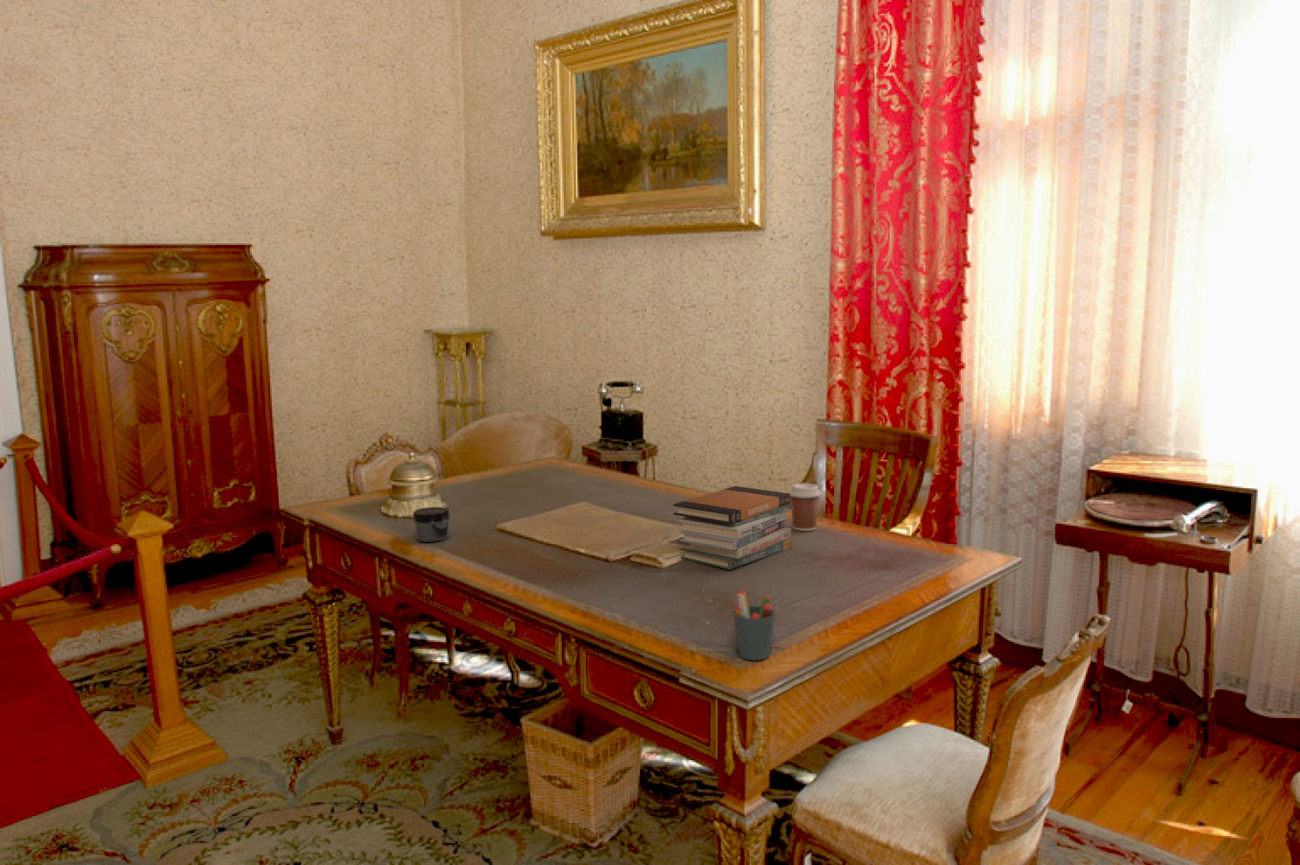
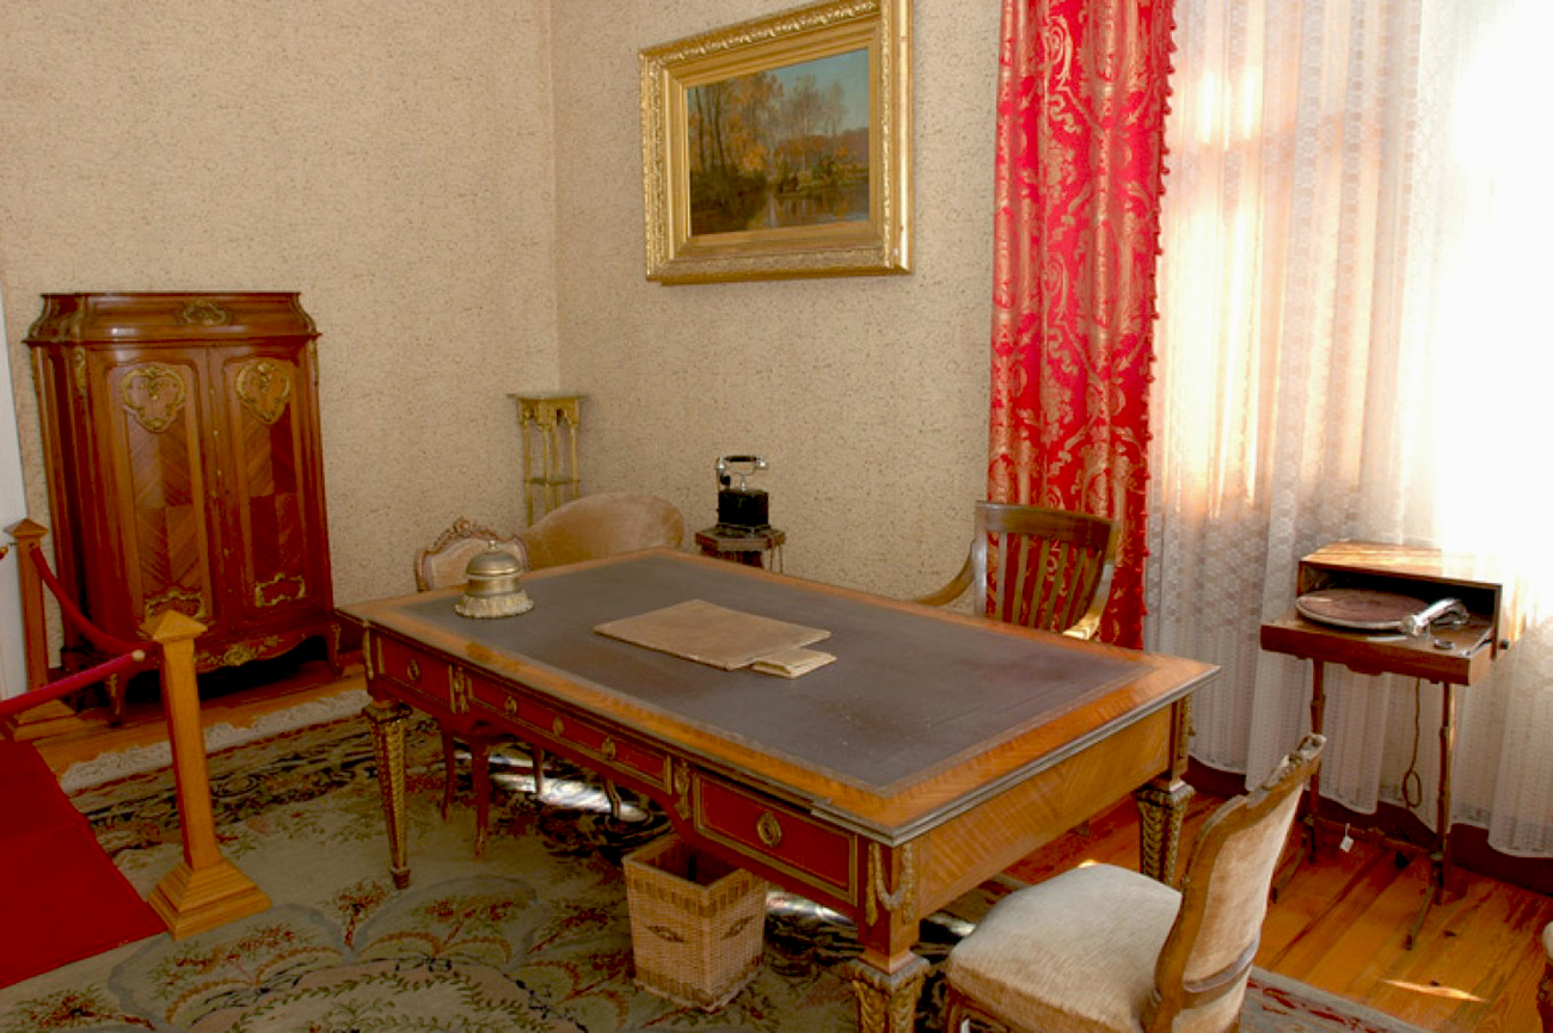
- book stack (734, 526)
- coffee cup (804, 507)
- jar (431, 524)
- pen holder (753, 622)
